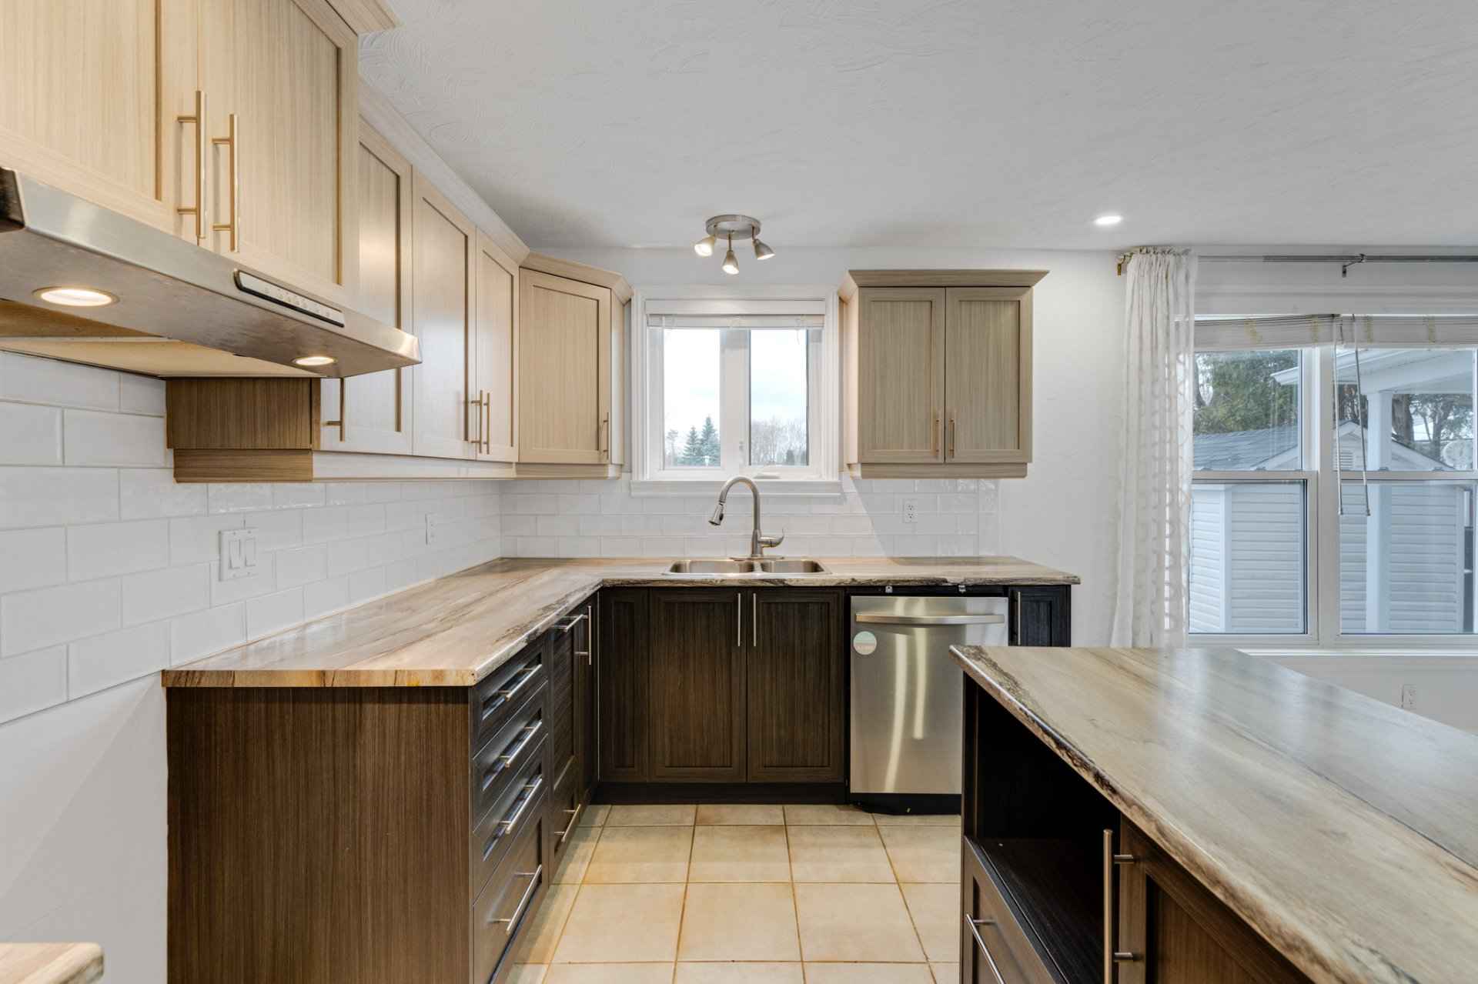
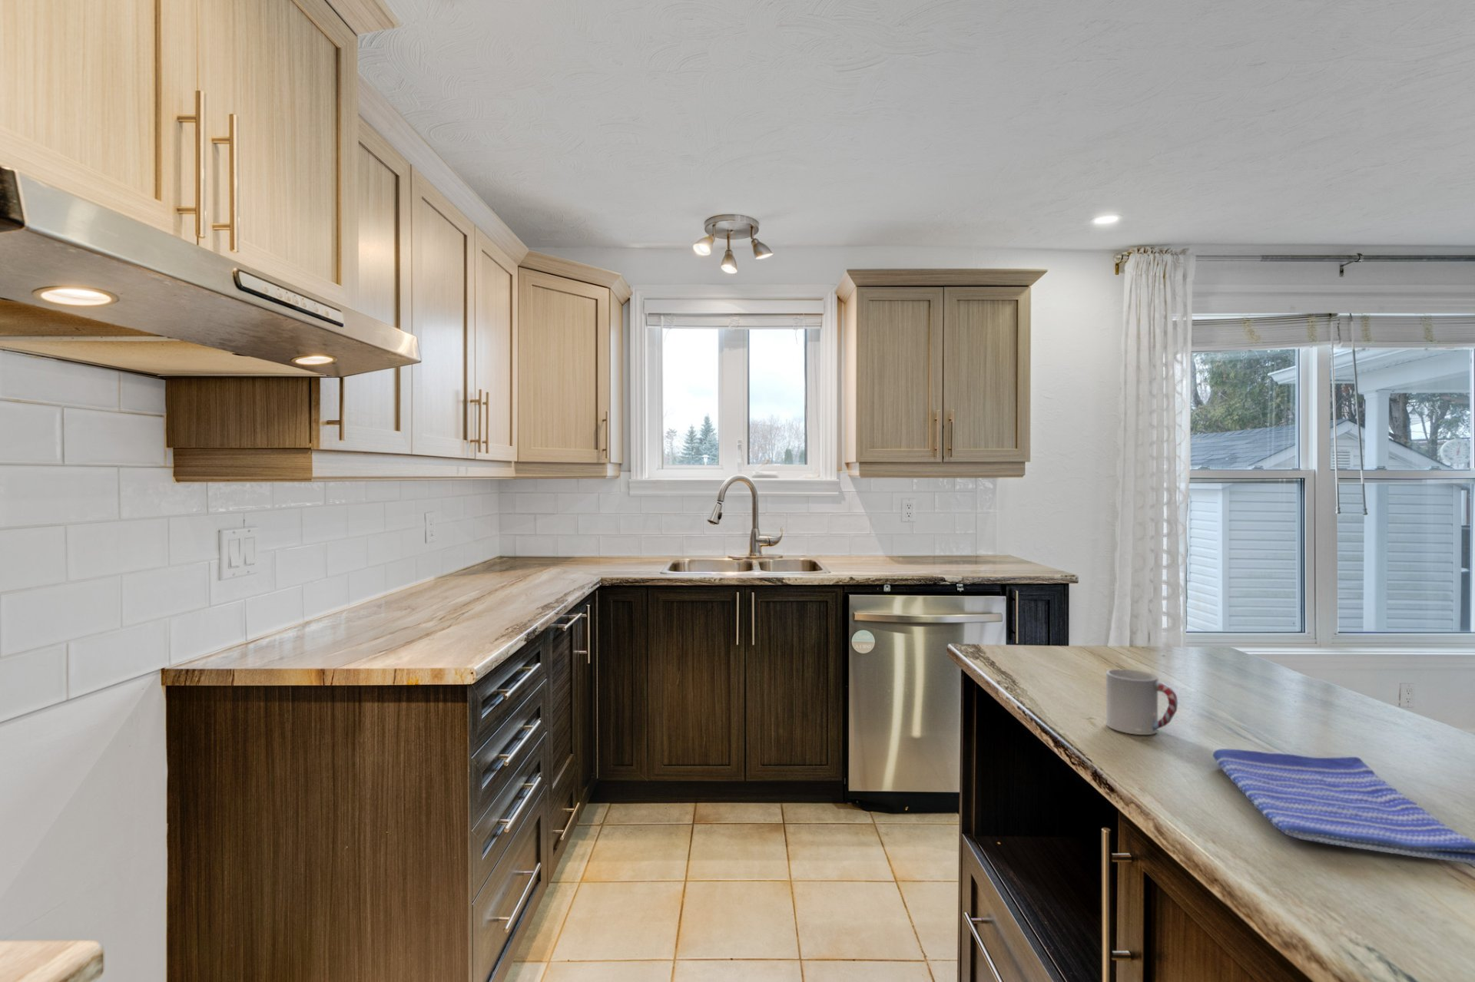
+ dish towel (1326, 793)
+ cup (1142, 704)
